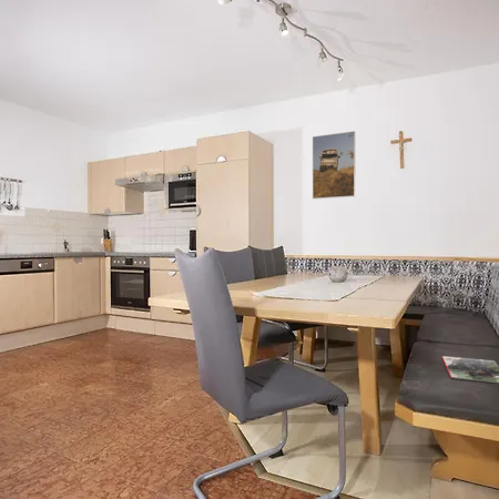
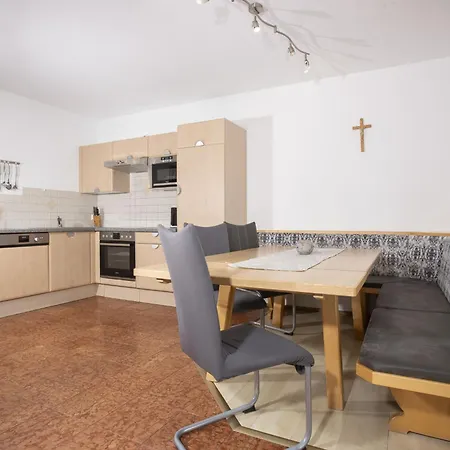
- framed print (333, 165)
- magazine (473, 368)
